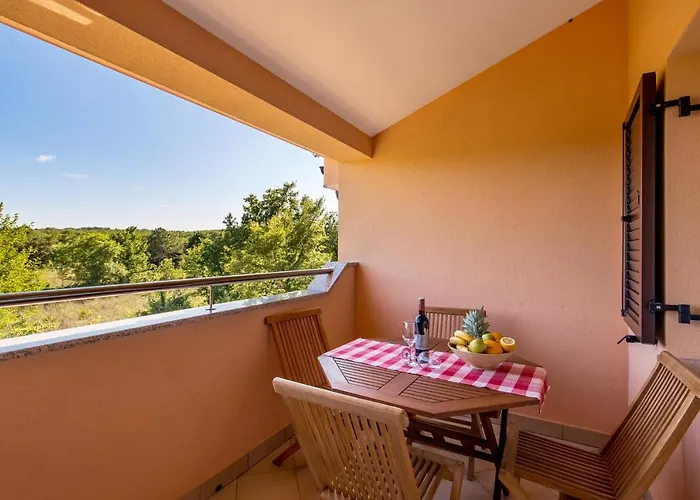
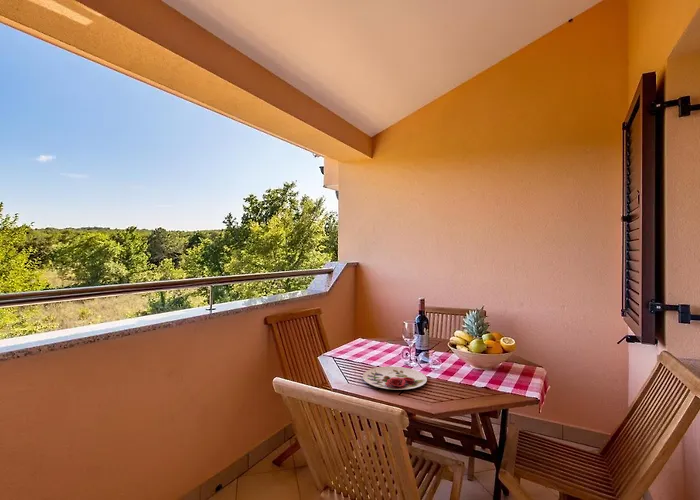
+ plate (394, 376)
